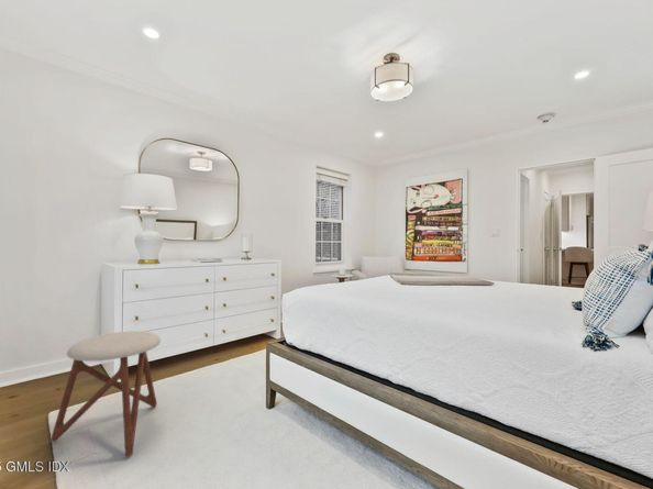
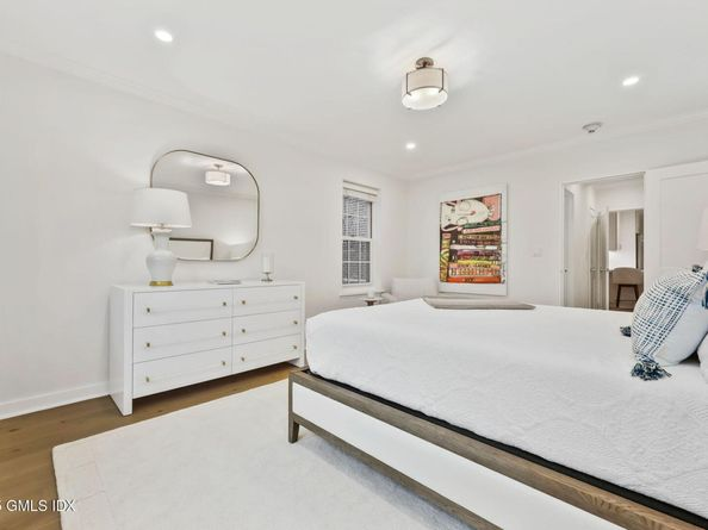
- stool (108, 387)
